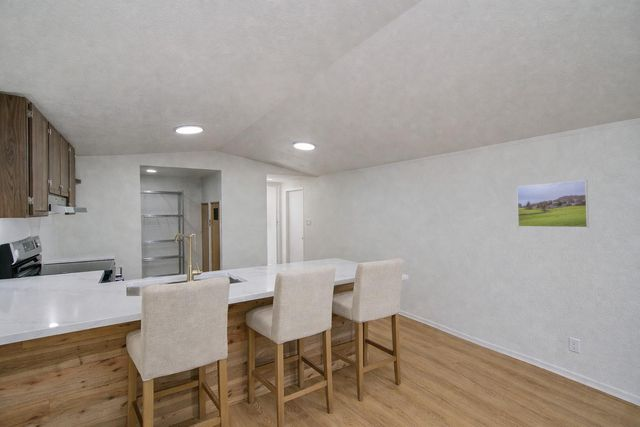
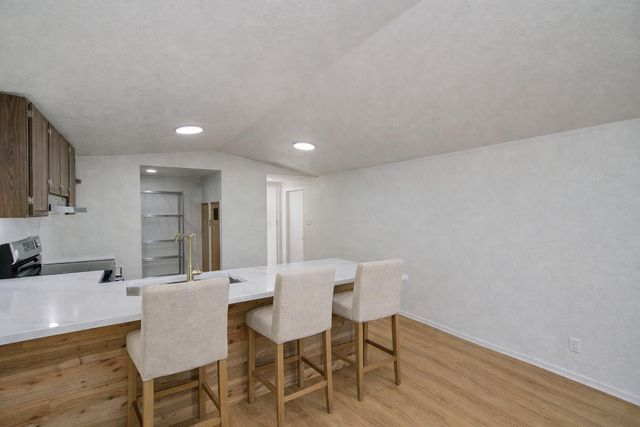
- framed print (550, 205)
